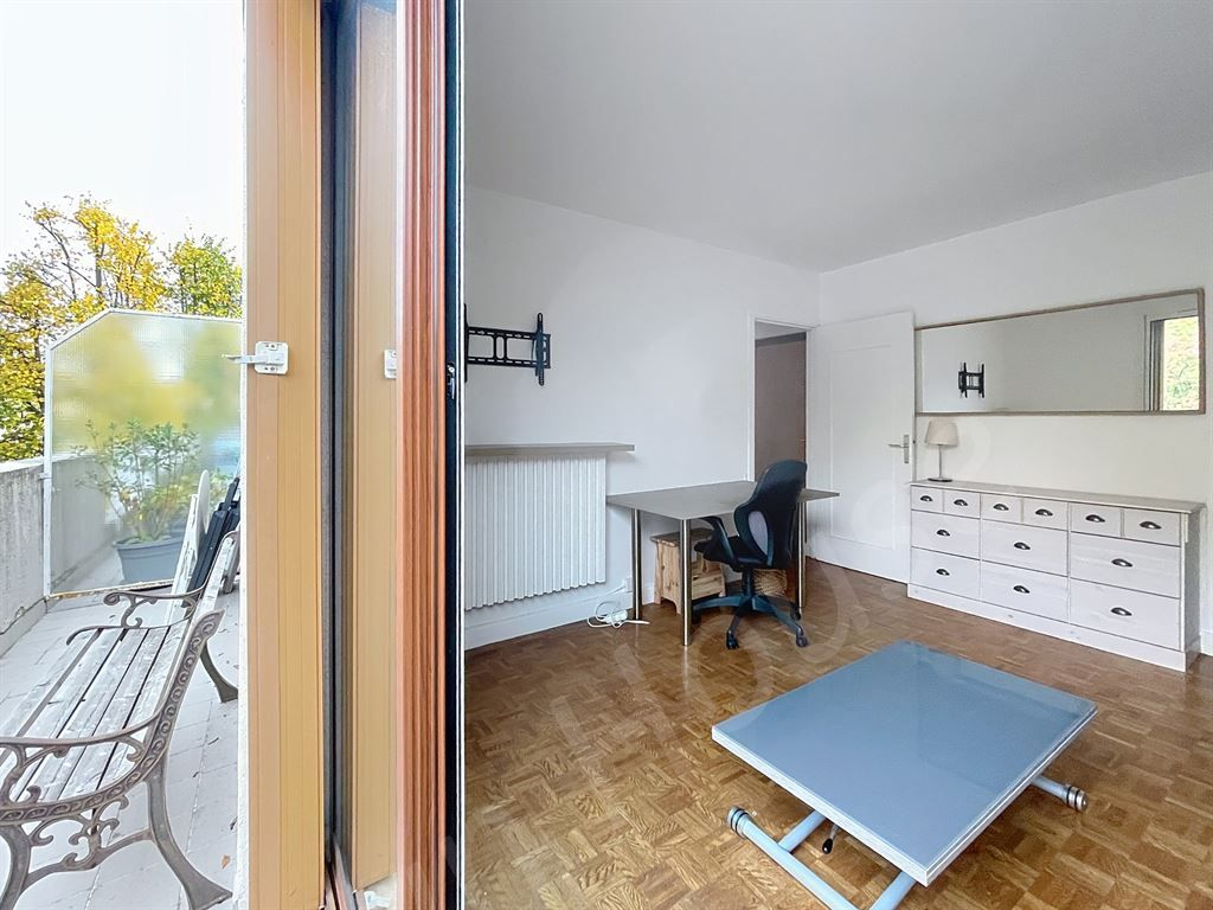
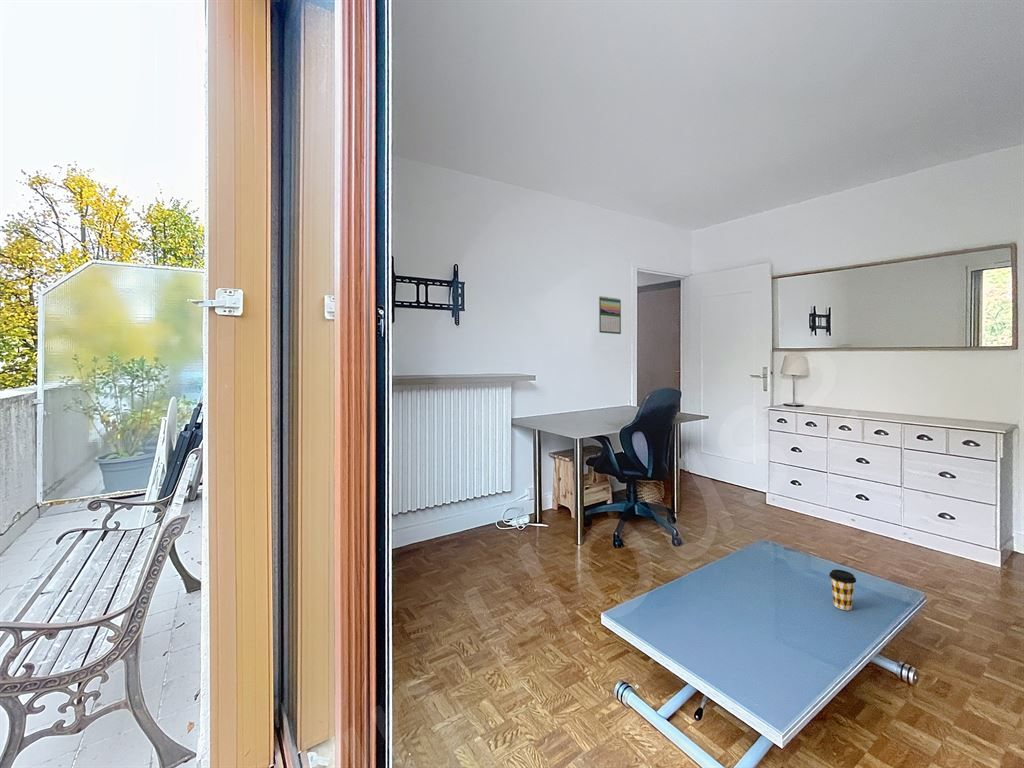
+ calendar (610, 315)
+ coffee cup (842, 589)
